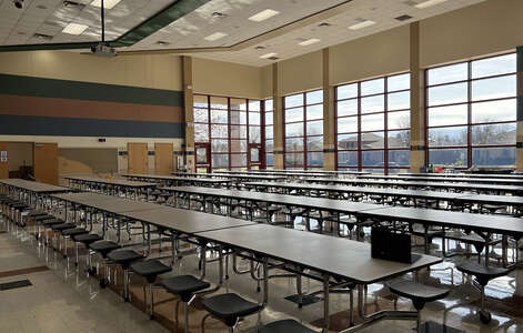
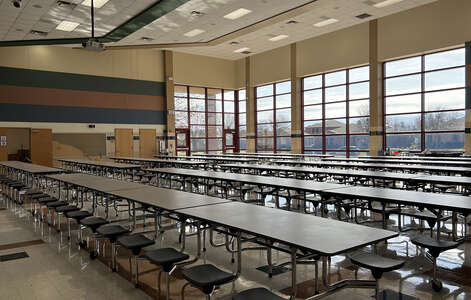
- lunch box (395, 242)
